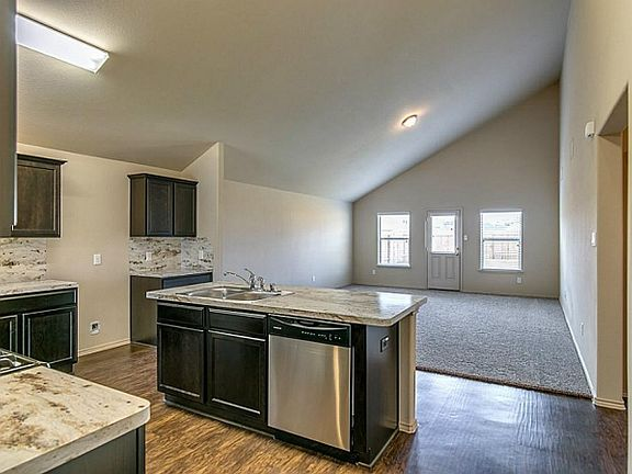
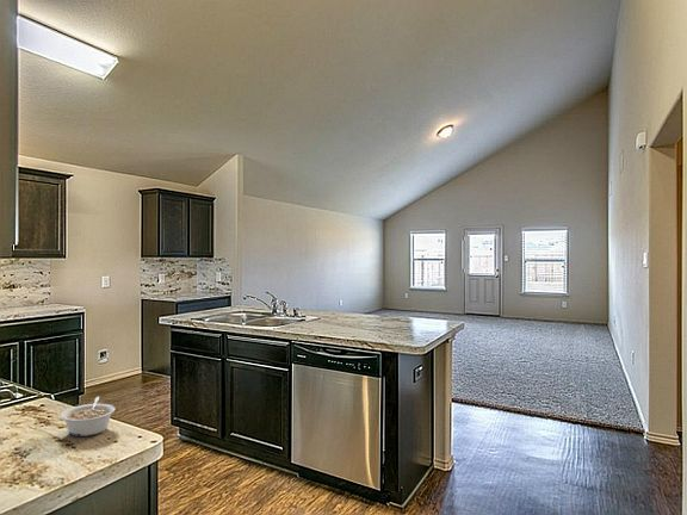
+ legume (87, 417)
